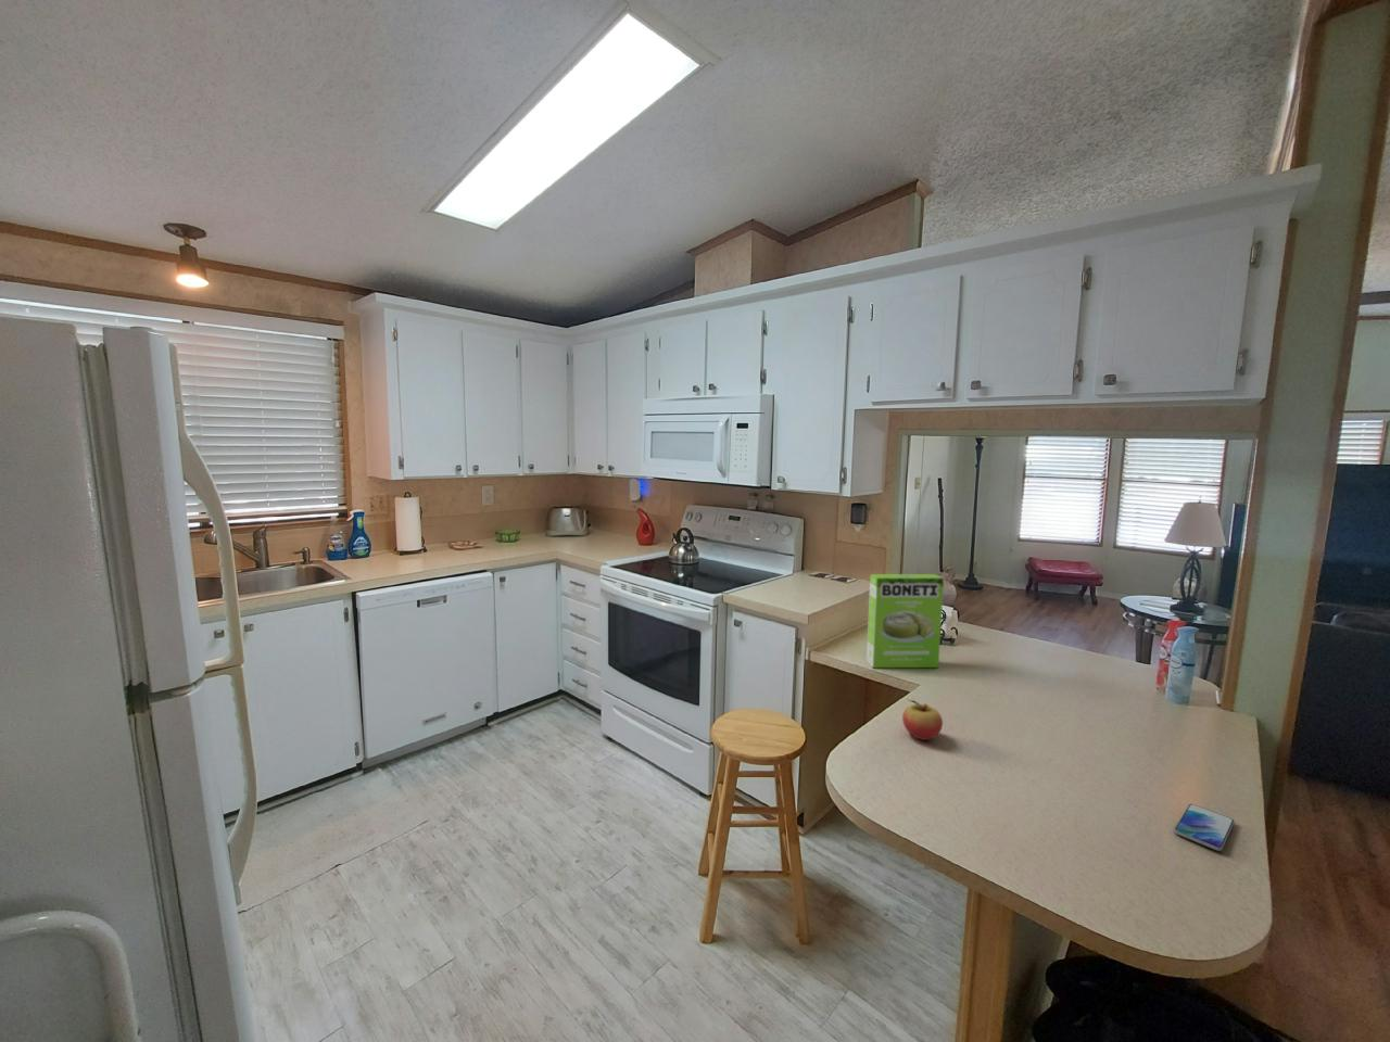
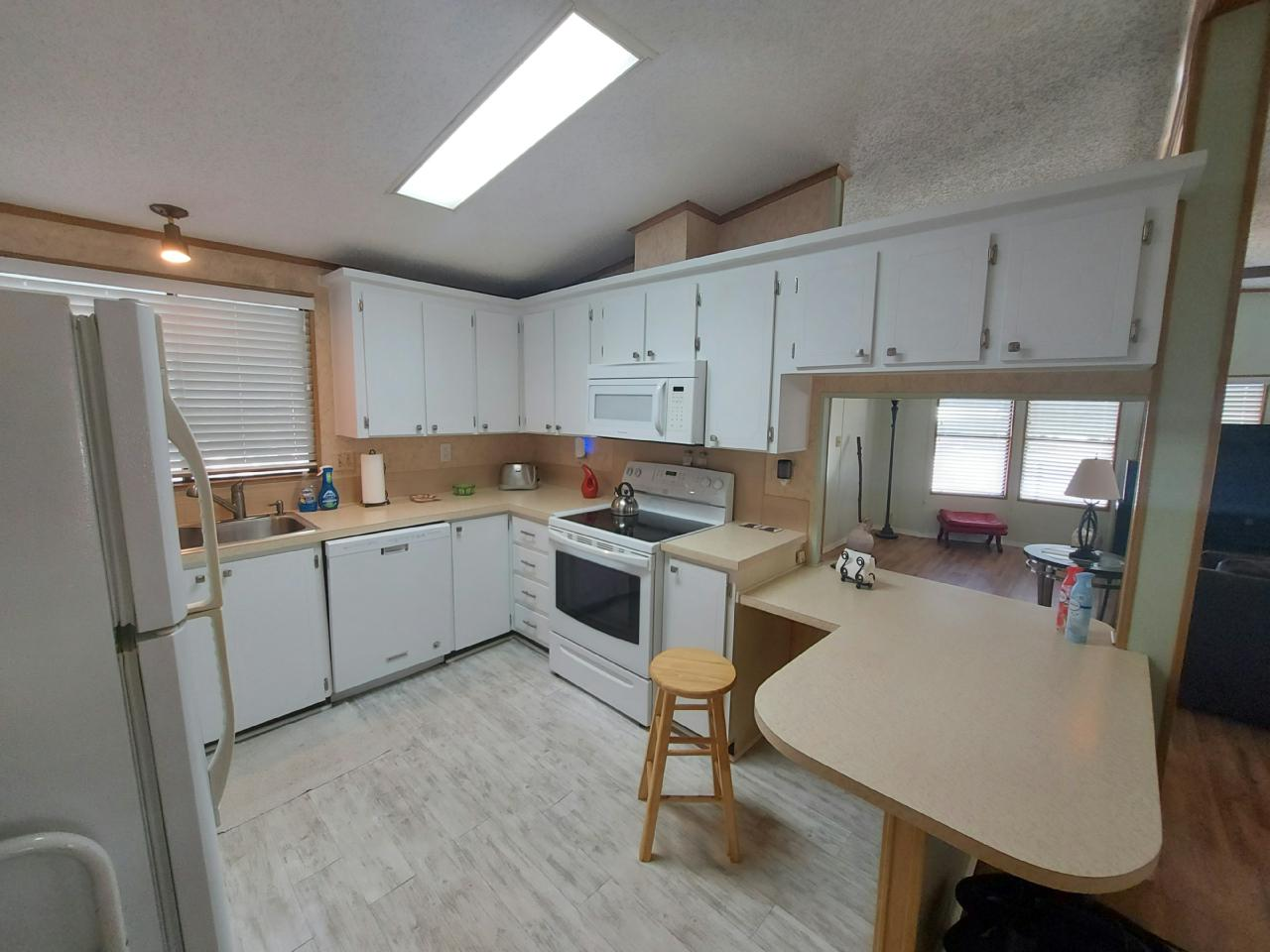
- fruit (922, 717)
- cake mix box (904, 620)
- smartphone (1204, 826)
